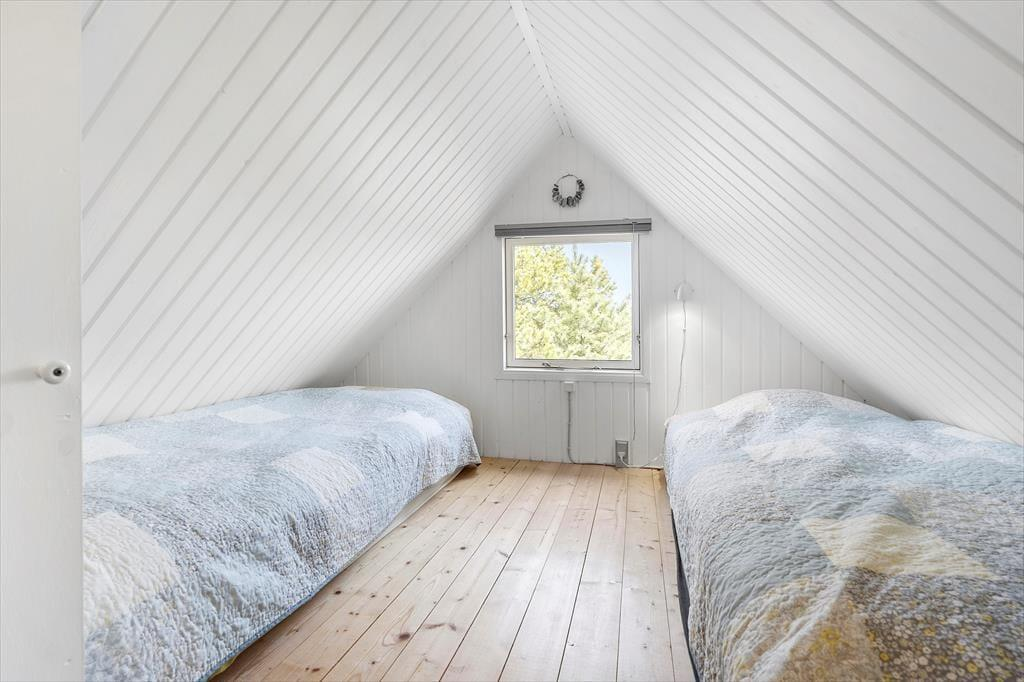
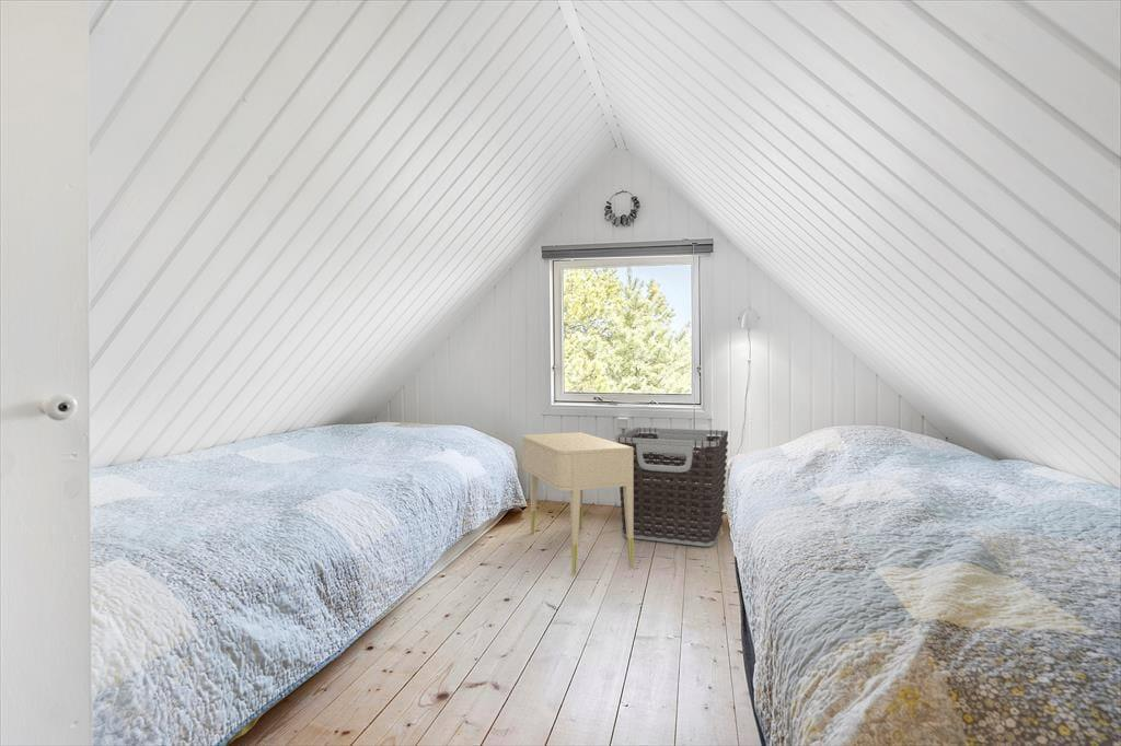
+ nightstand (571, 494)
+ clothes hamper (673, 481)
